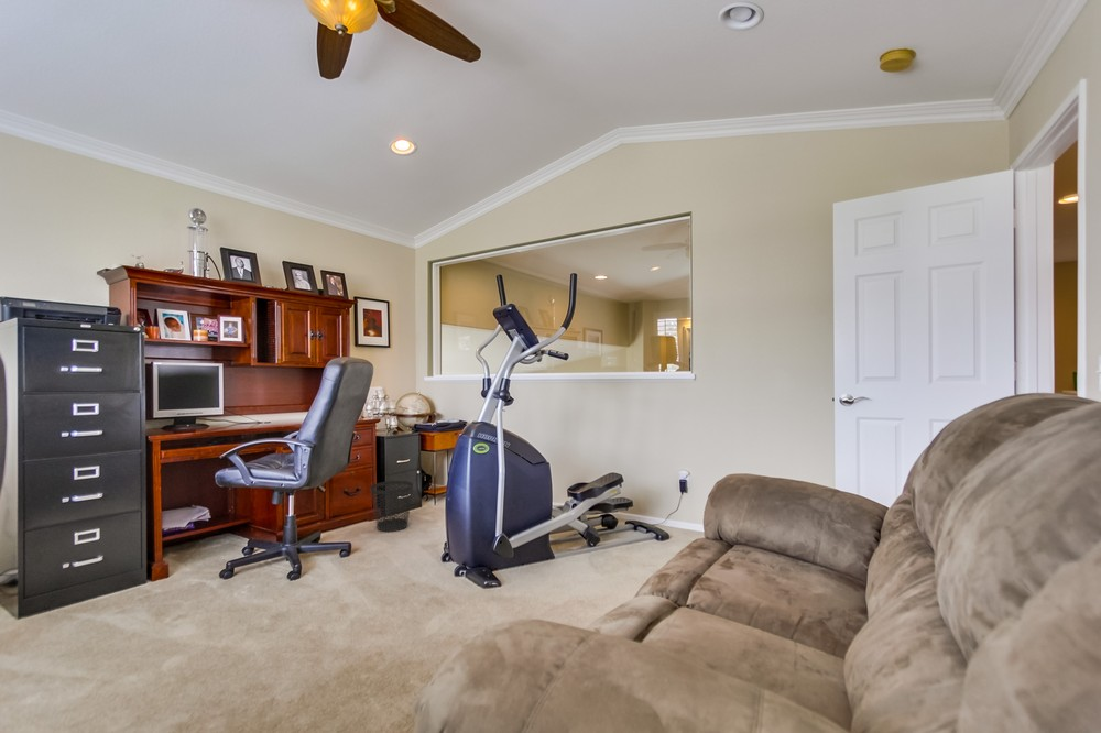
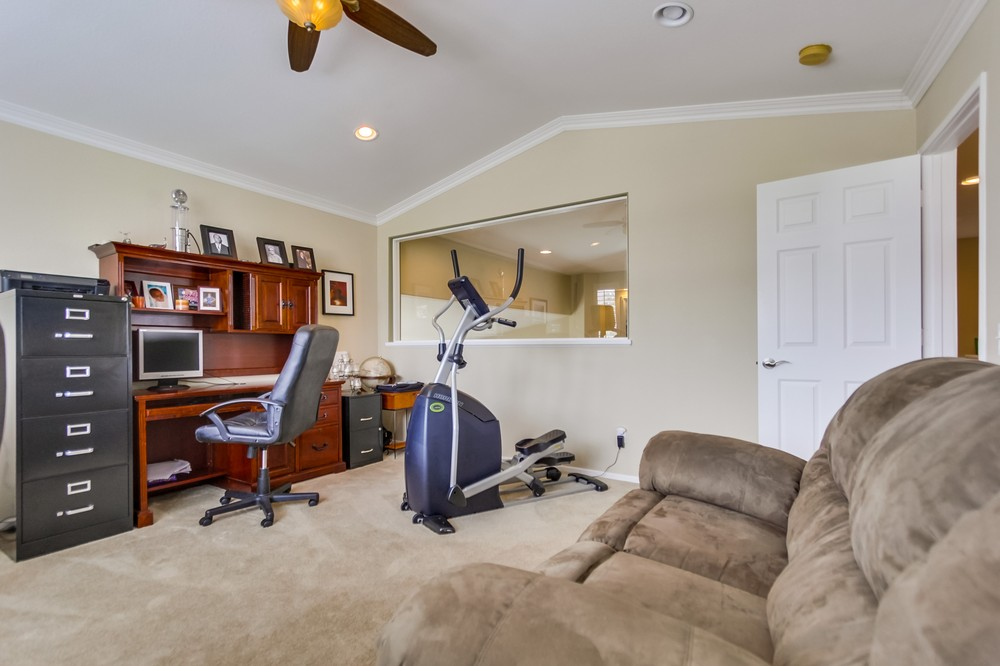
- wastebasket (392, 506)
